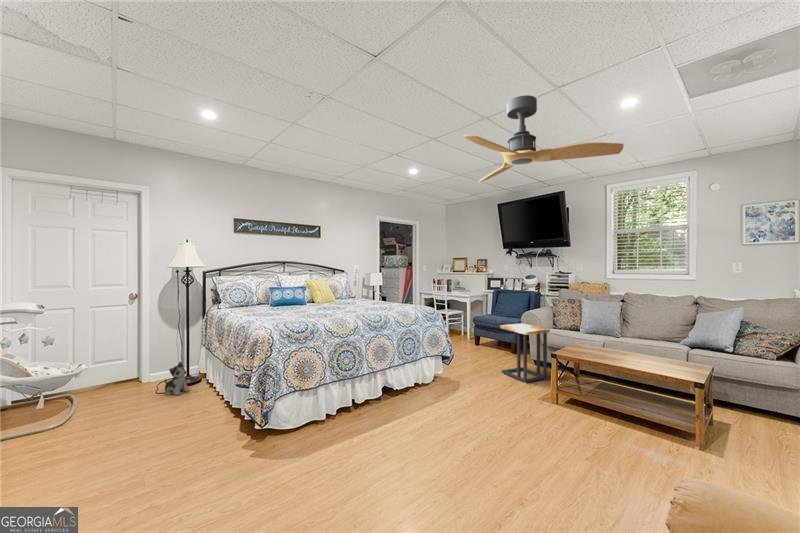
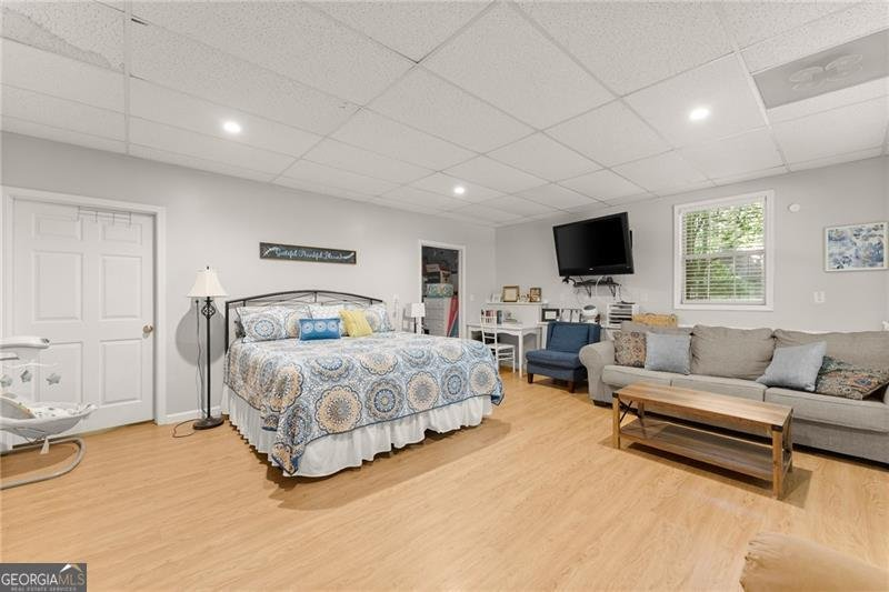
- ceiling fan (535, 136)
- side table (524, 351)
- plush toy (175, 376)
